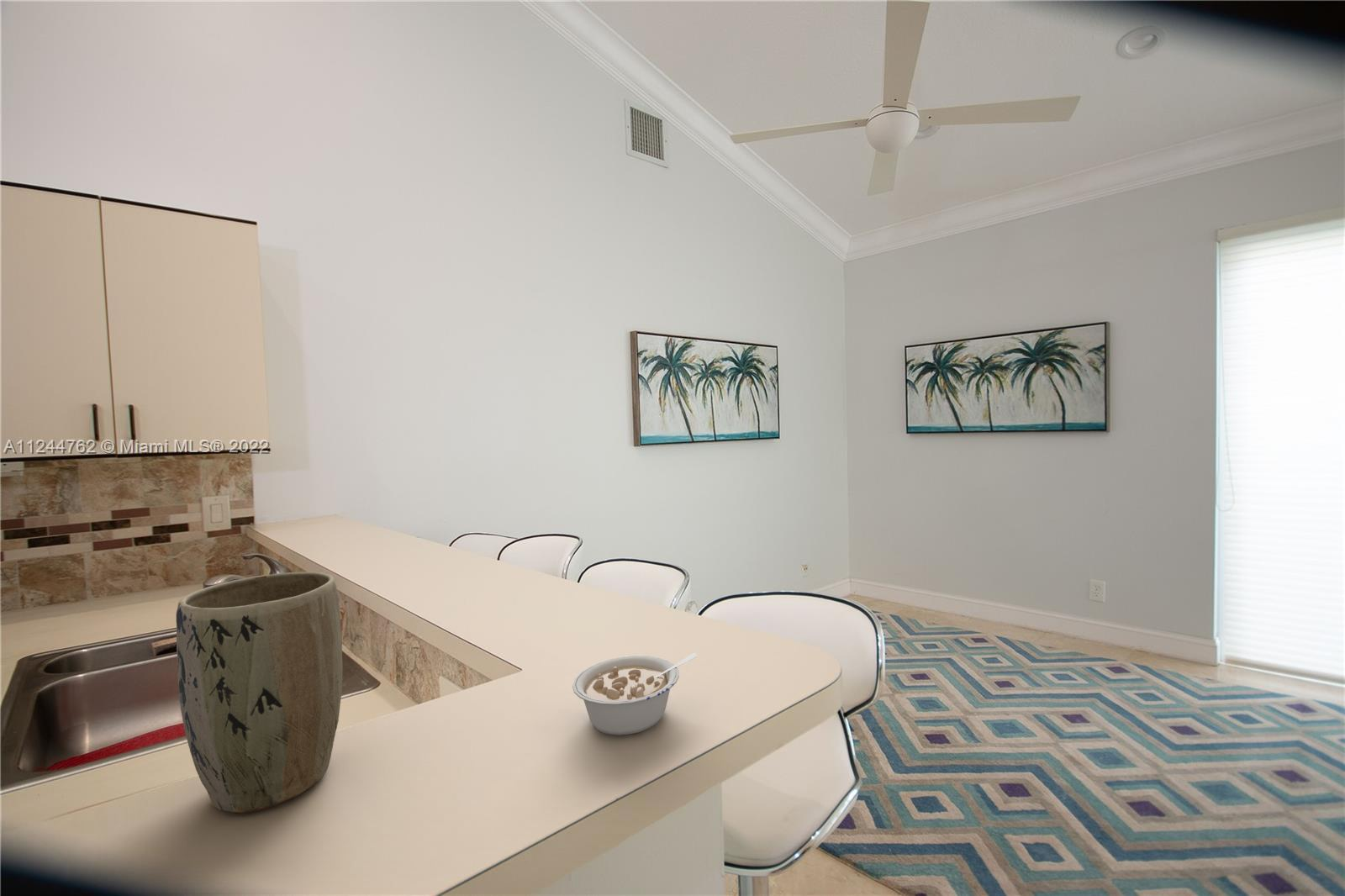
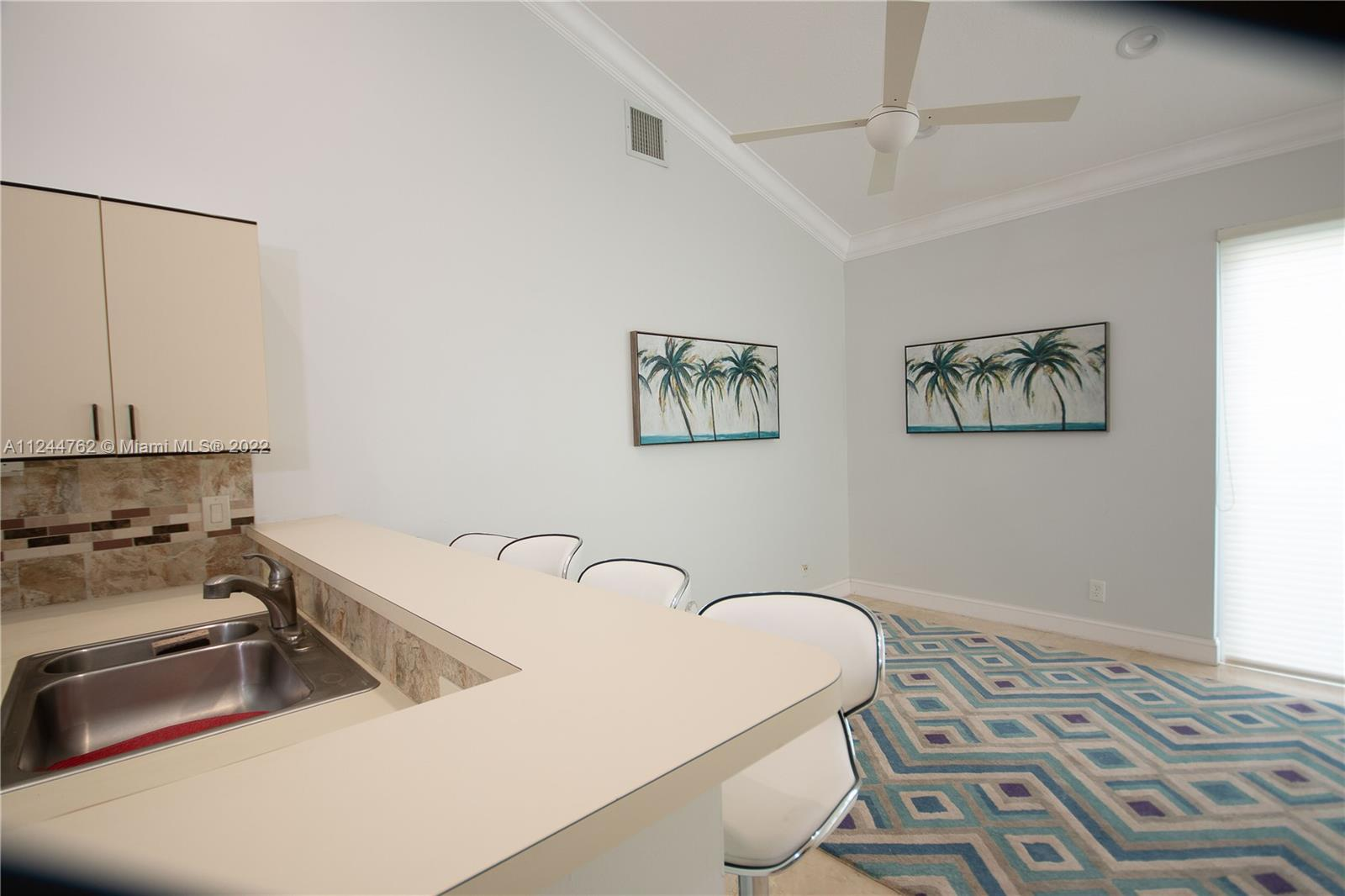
- plant pot (266, 685)
- legume (630, 690)
